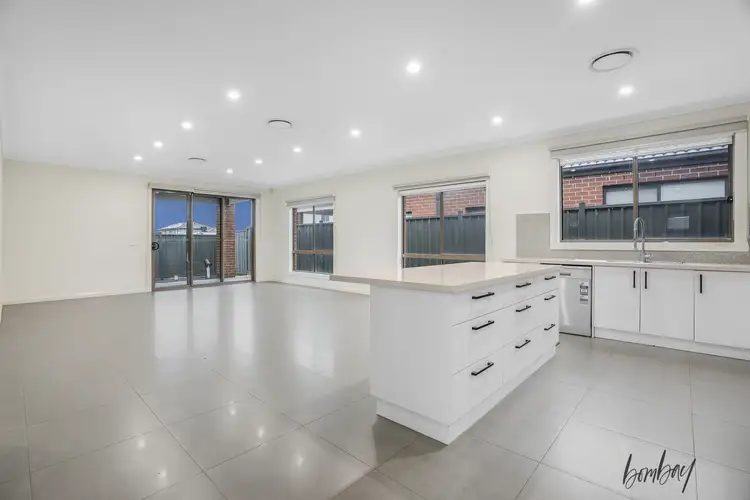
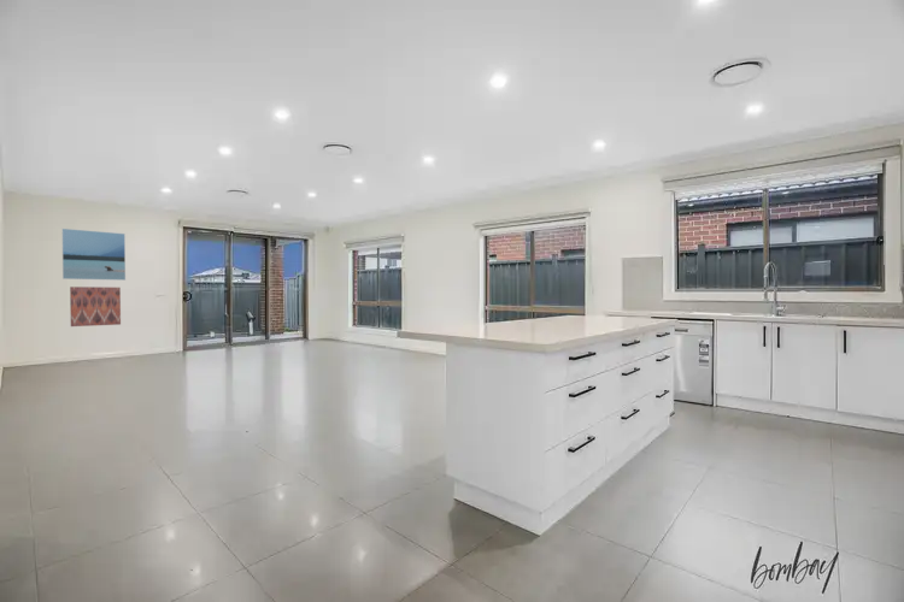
+ wall art (95, 306)
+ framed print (94, 255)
